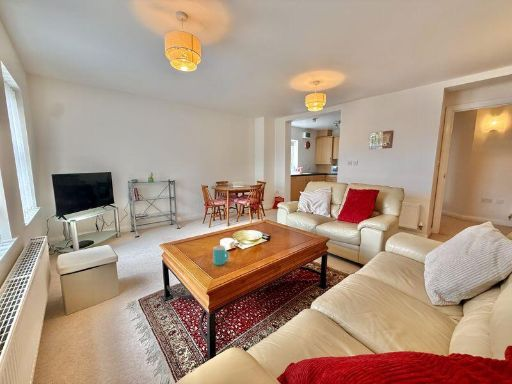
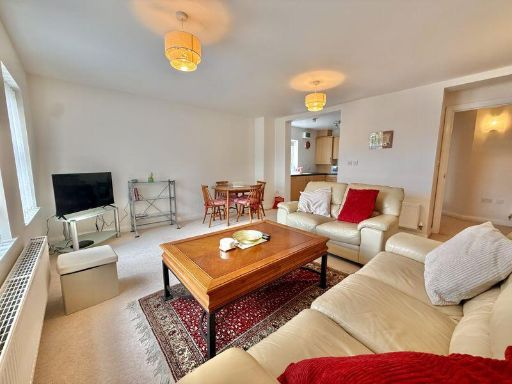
- cup (220, 255)
